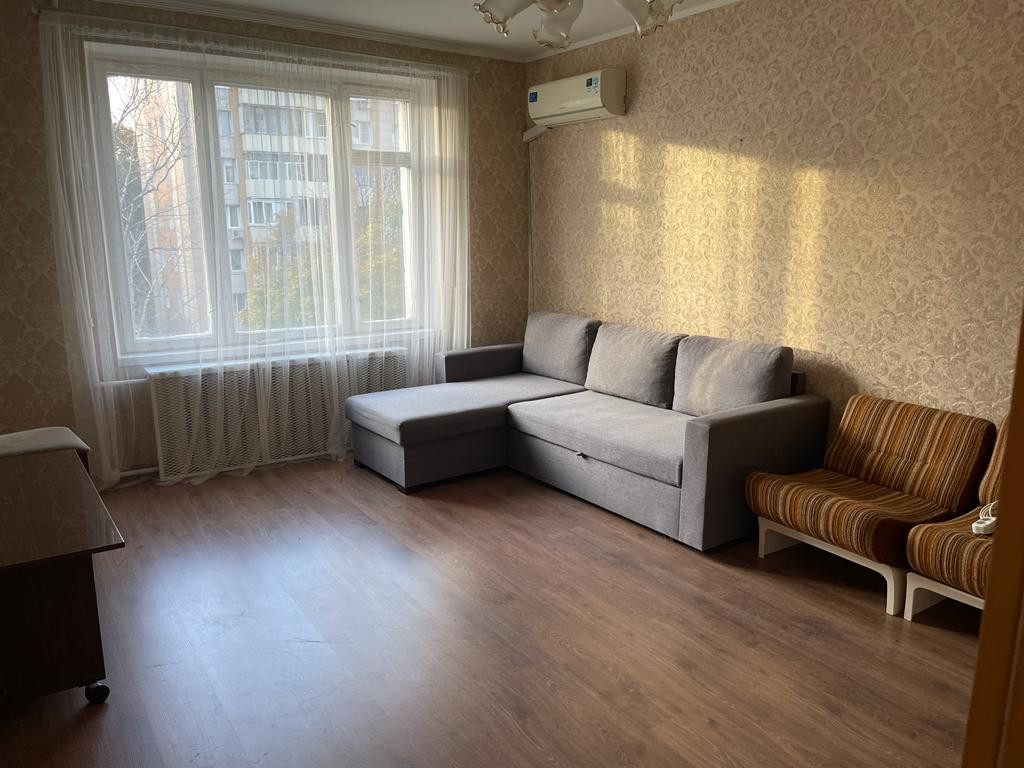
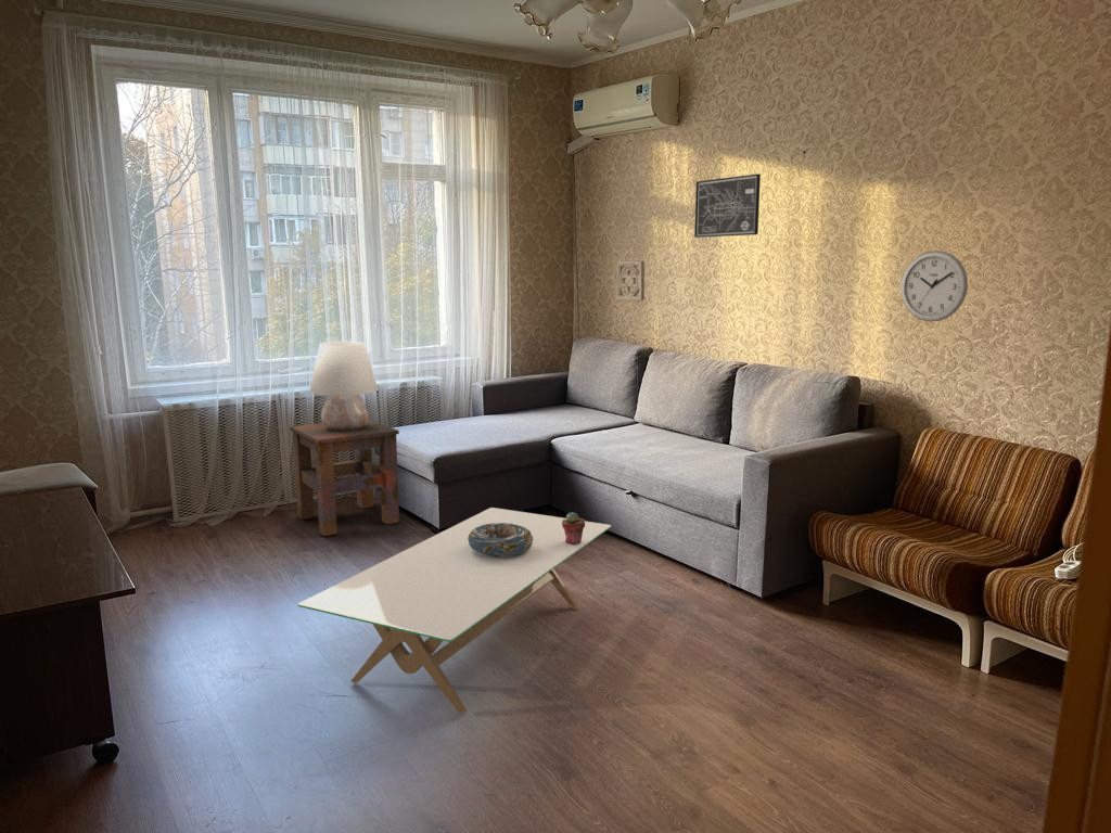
+ table lamp (343, 385)
+ coffee table (475, 601)
+ wall clock (932, 286)
+ decorative bowl (500, 538)
+ wall ornament (630, 281)
+ potted succulent (573, 526)
+ side table (345, 474)
+ wall art (726, 206)
